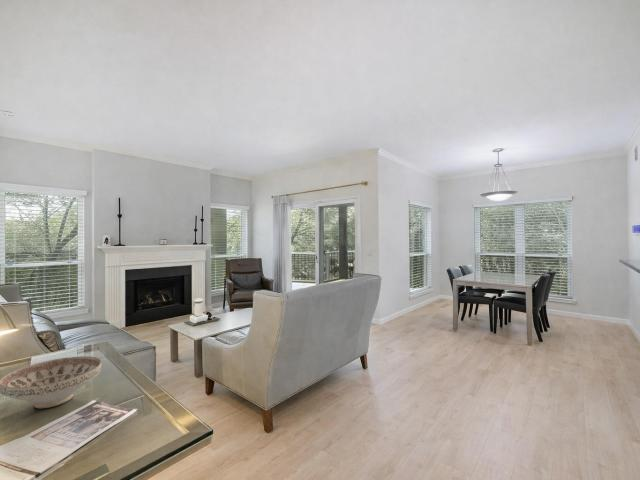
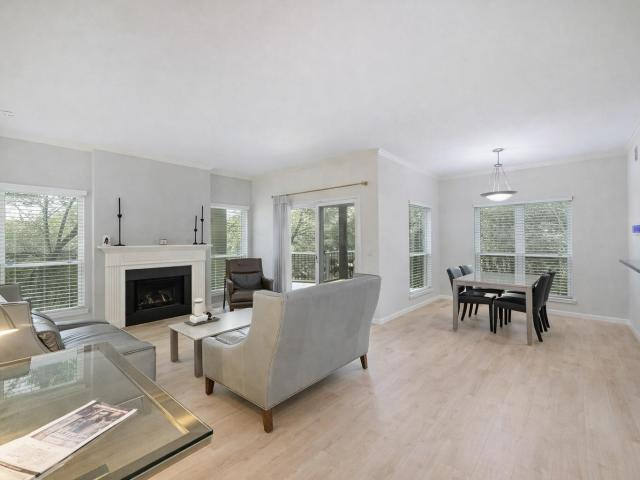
- decorative bowl (54, 385)
